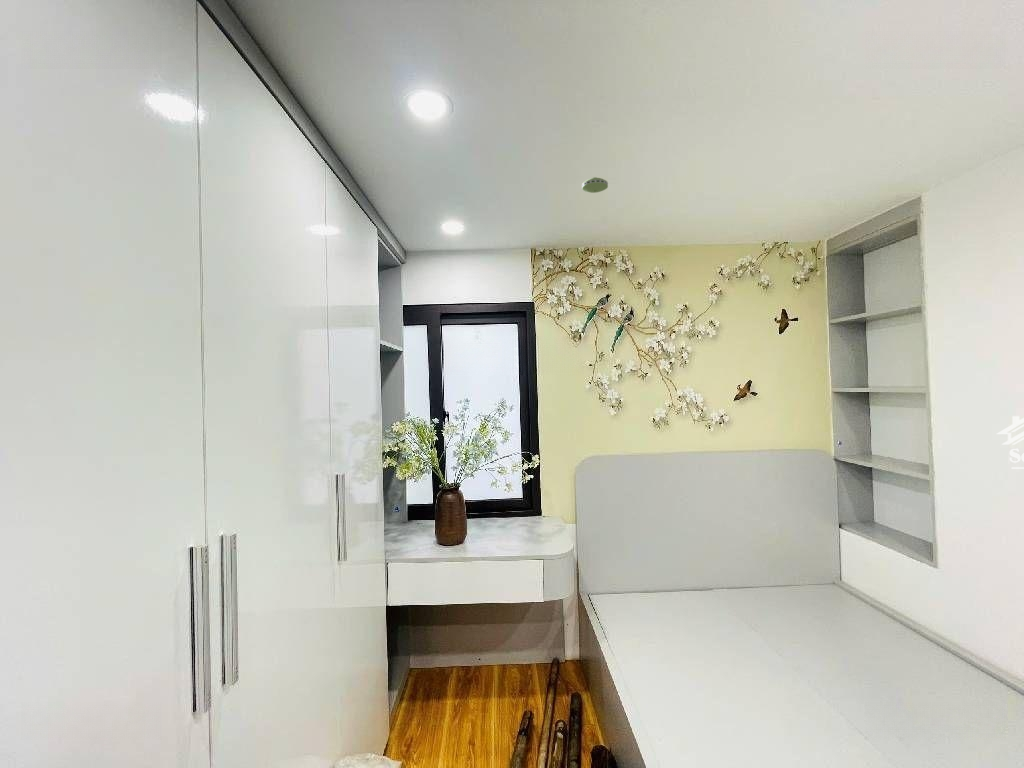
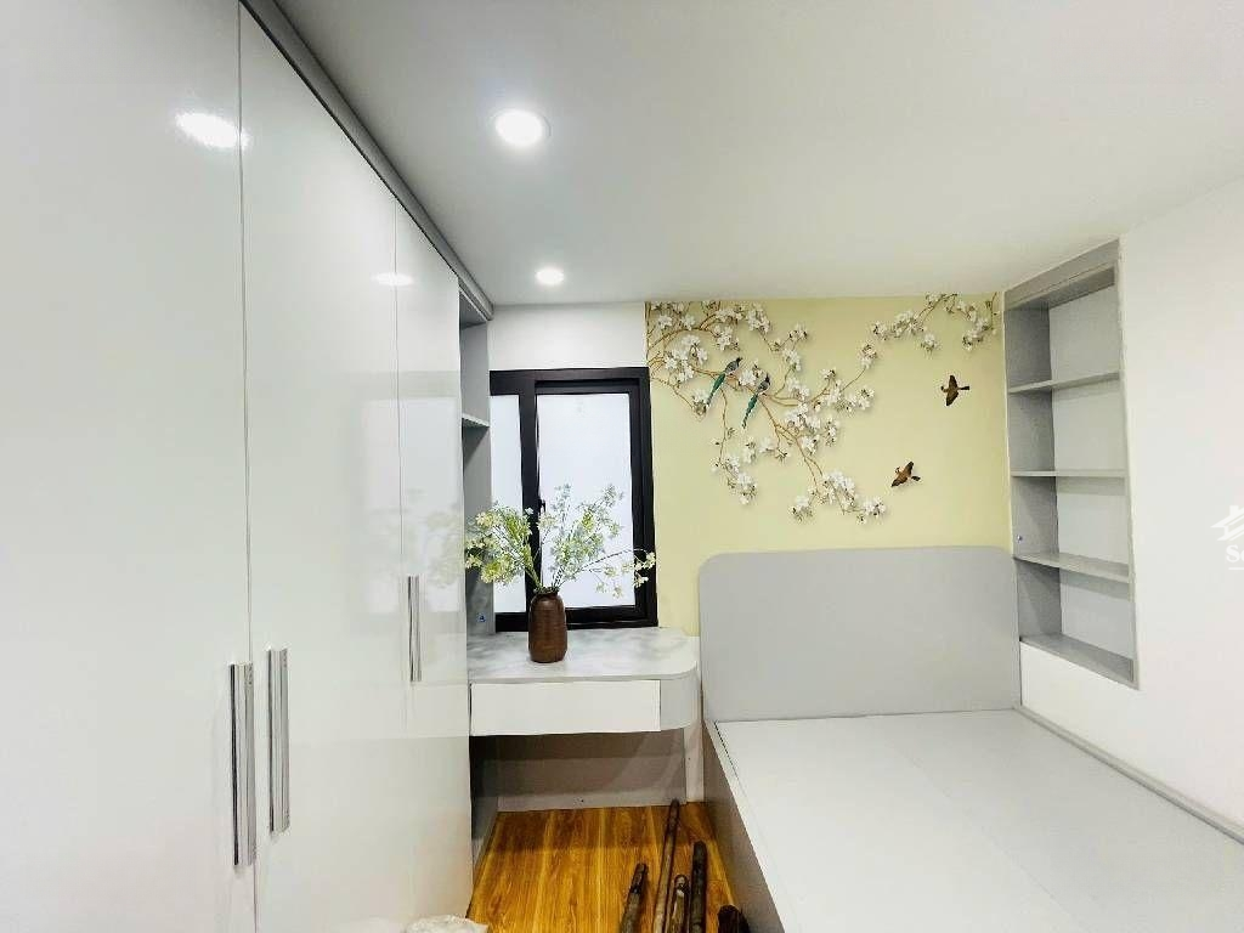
- smoke detector (594, 185)
